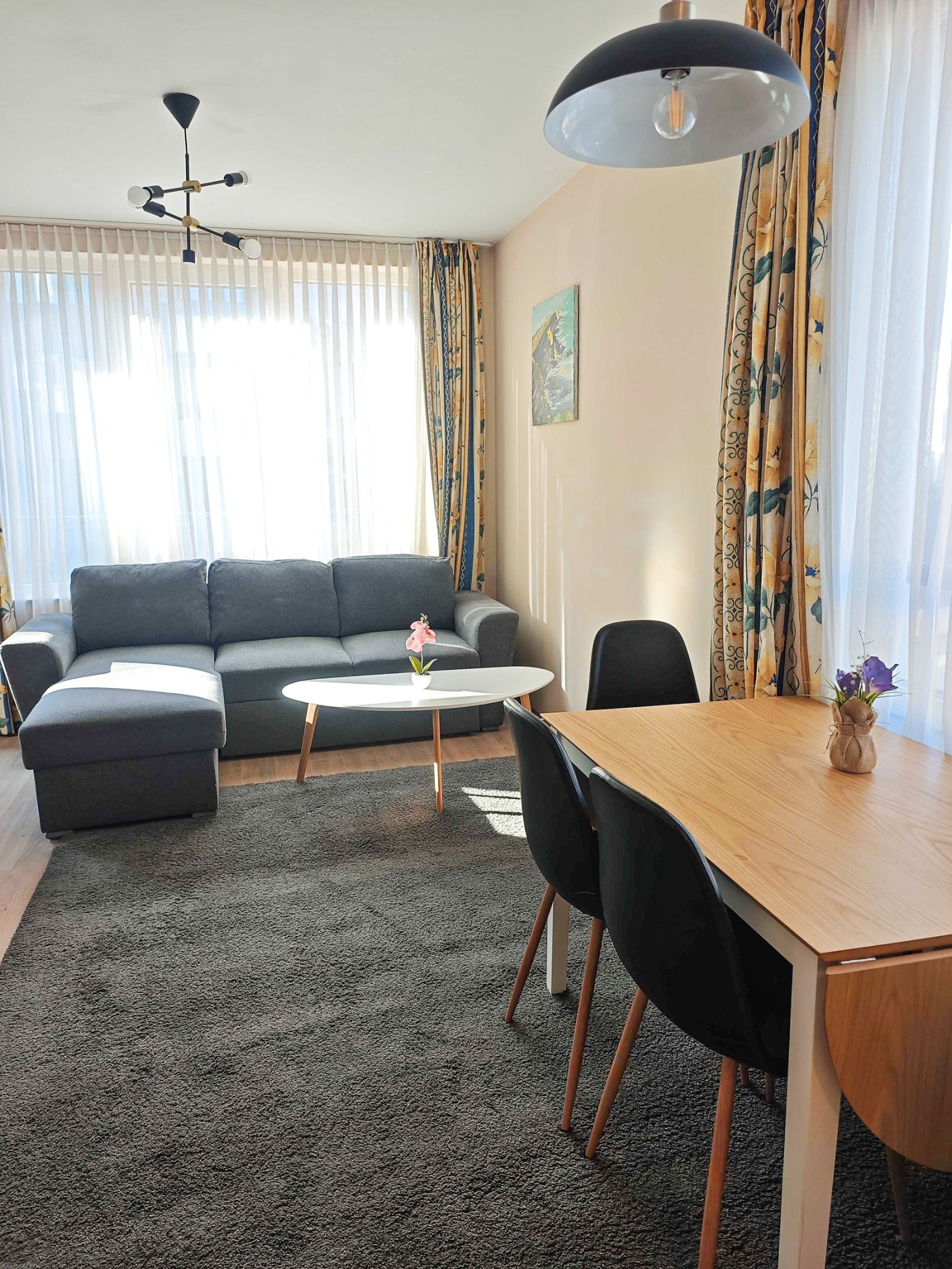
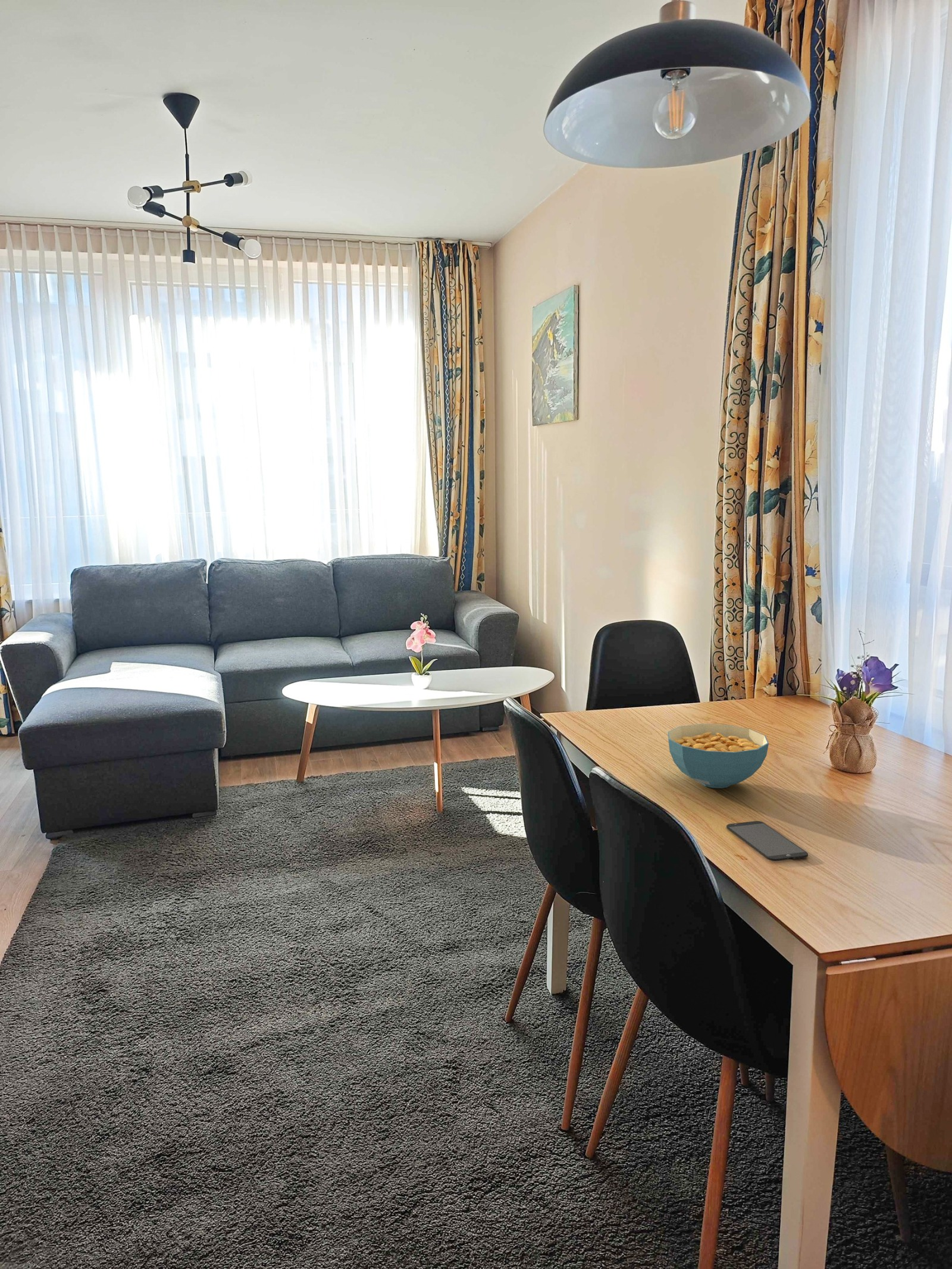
+ smartphone (765, 839)
+ cereal bowl (716, 760)
